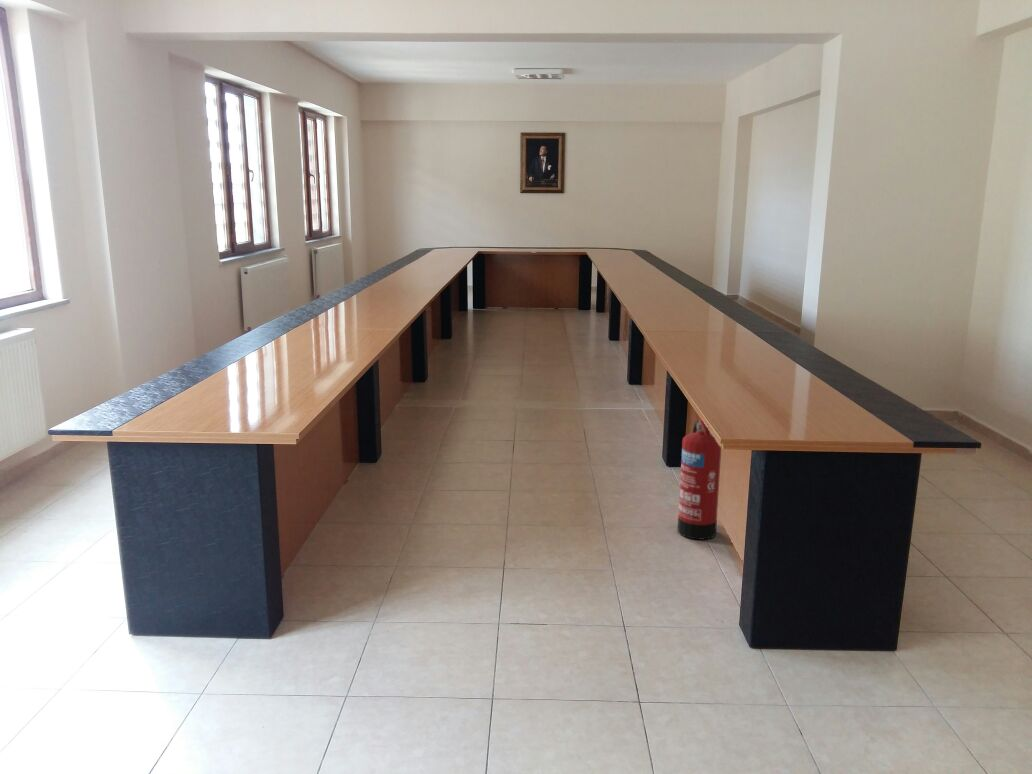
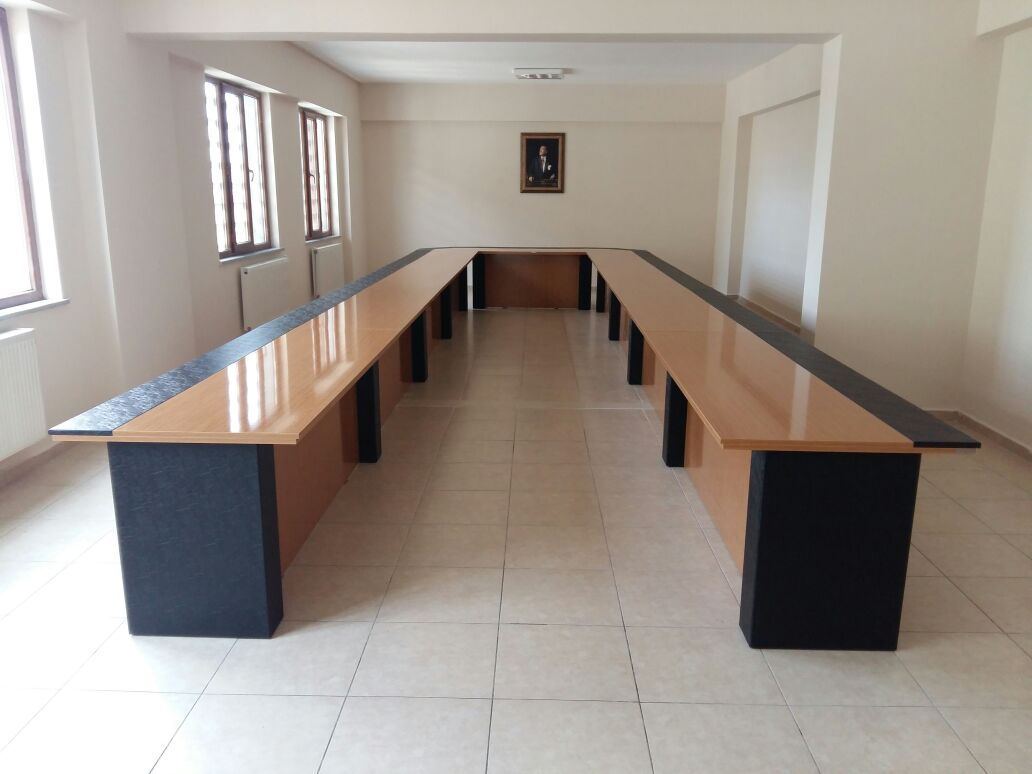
- fire extinguisher (698, 469)
